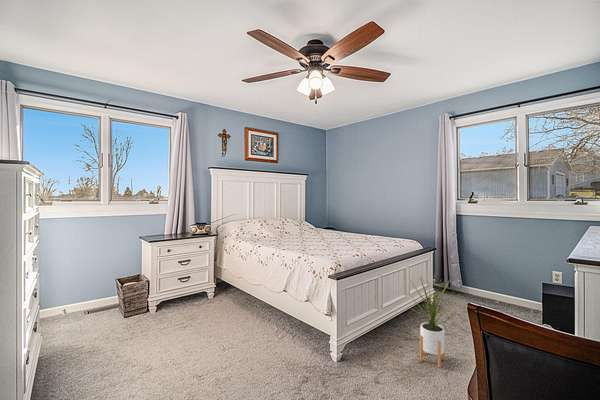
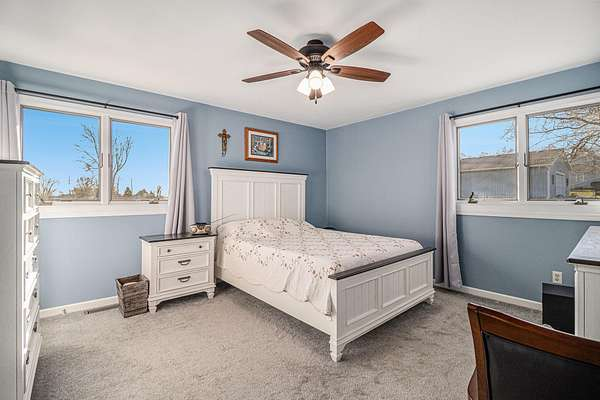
- house plant (432, 316)
